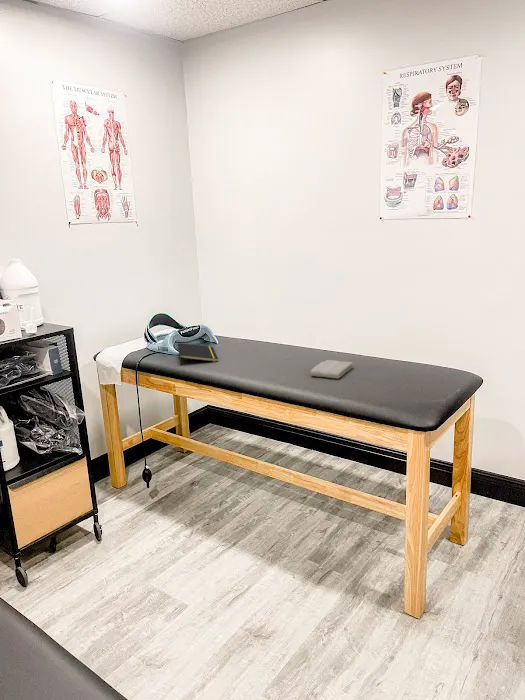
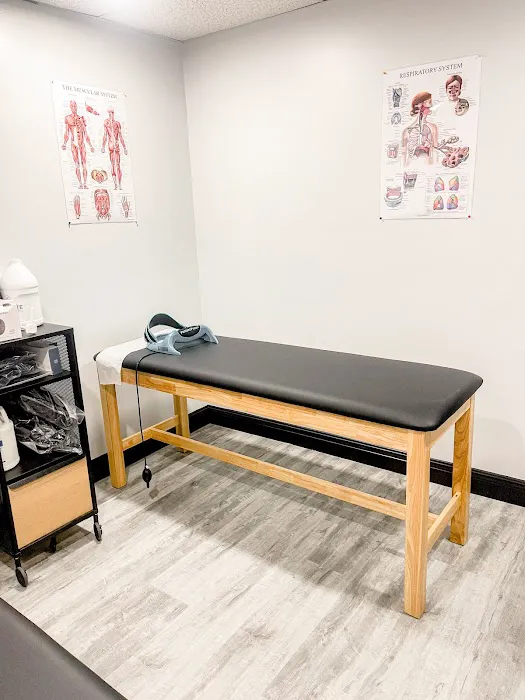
- notepad (197, 352)
- washcloth (332, 368)
